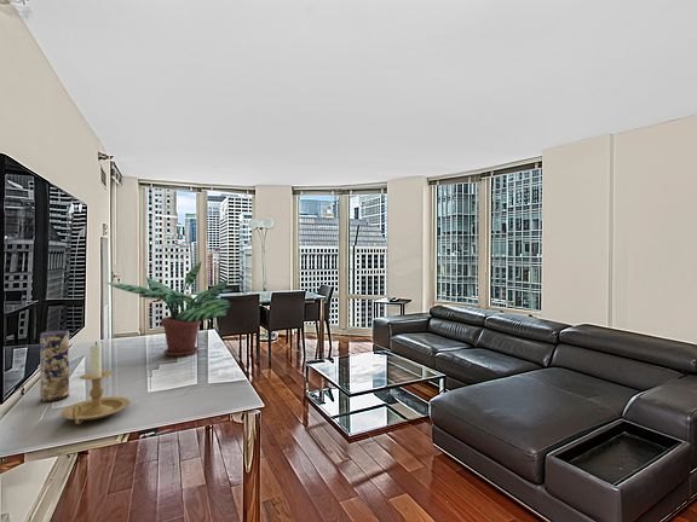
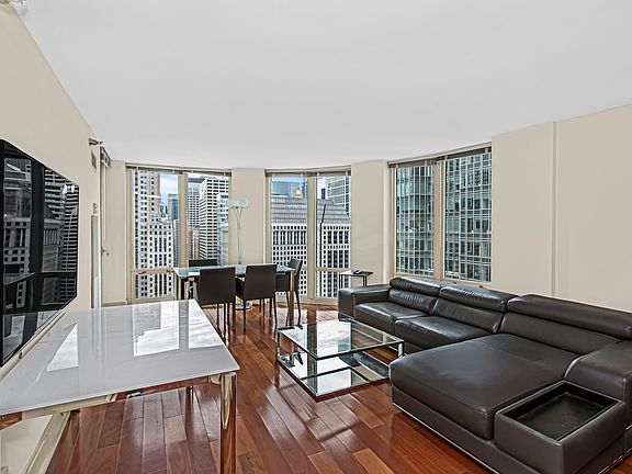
- vase (54, 365)
- candle holder (96, 377)
- potted plant (171, 307)
